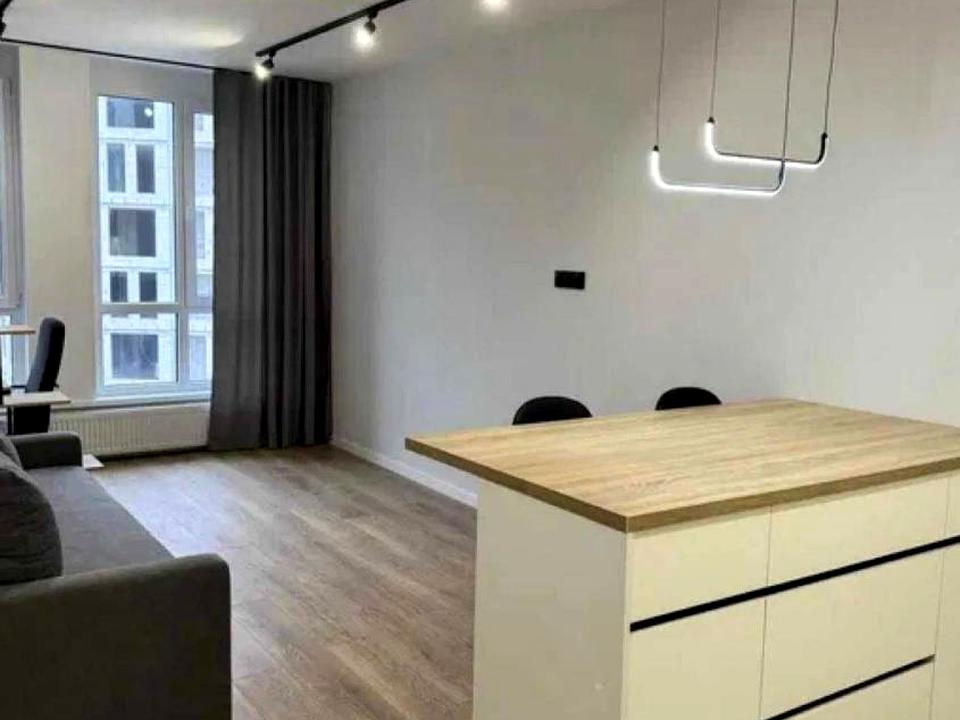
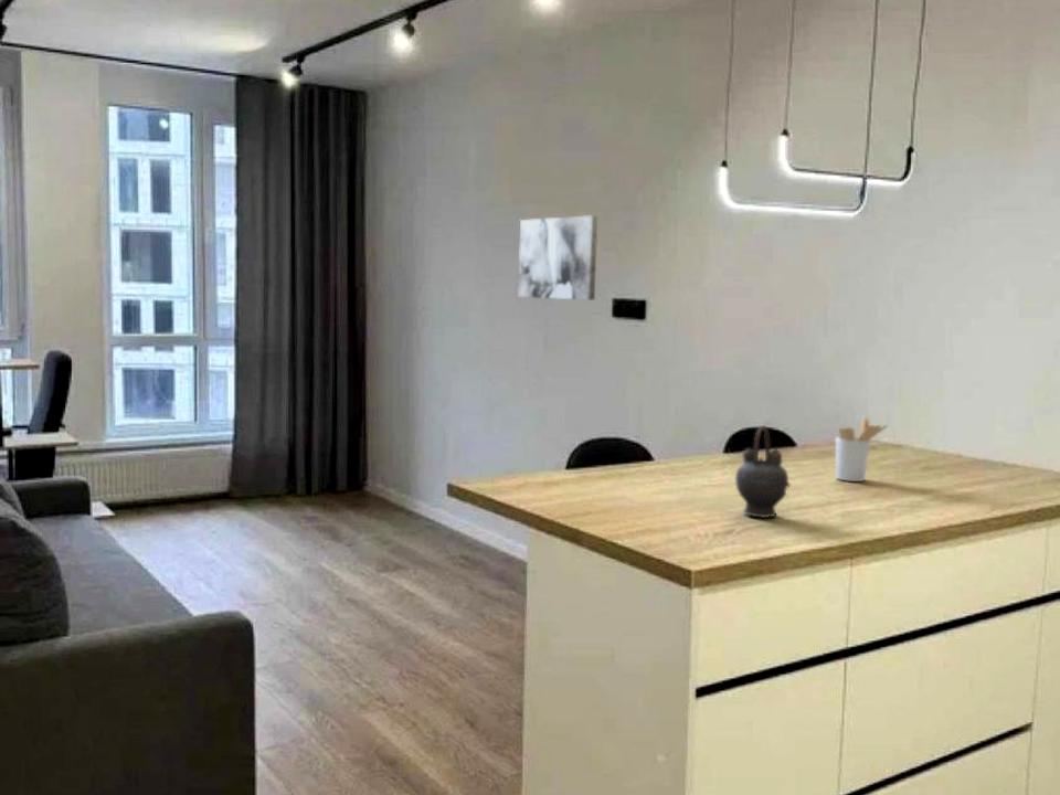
+ teapot (764, 469)
+ wall art (555, 258)
+ utensil holder (859, 449)
